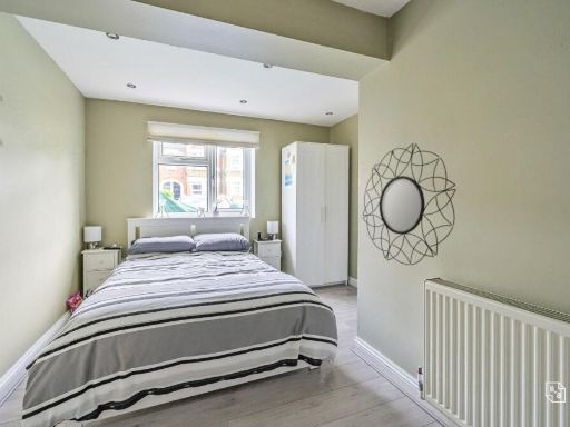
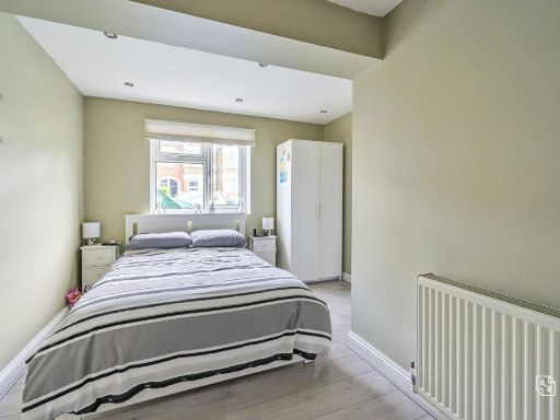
- home mirror (400, 205)
